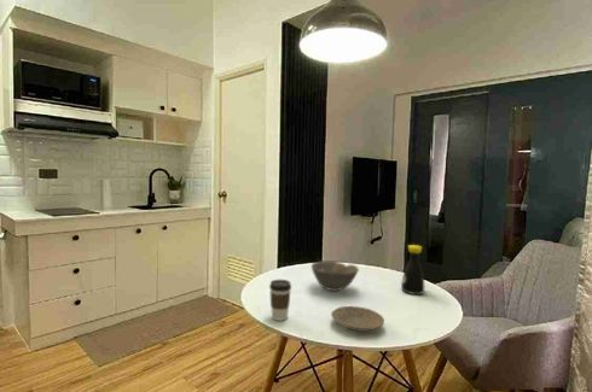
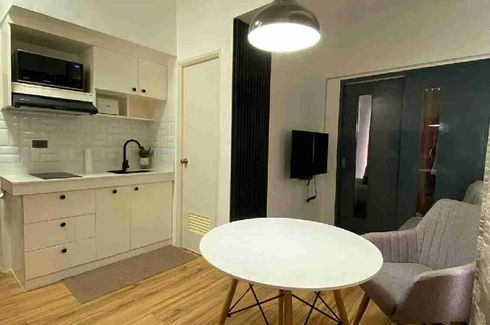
- bottle (413, 268)
- coffee cup (279, 299)
- bowl (333, 277)
- plate (356, 320)
